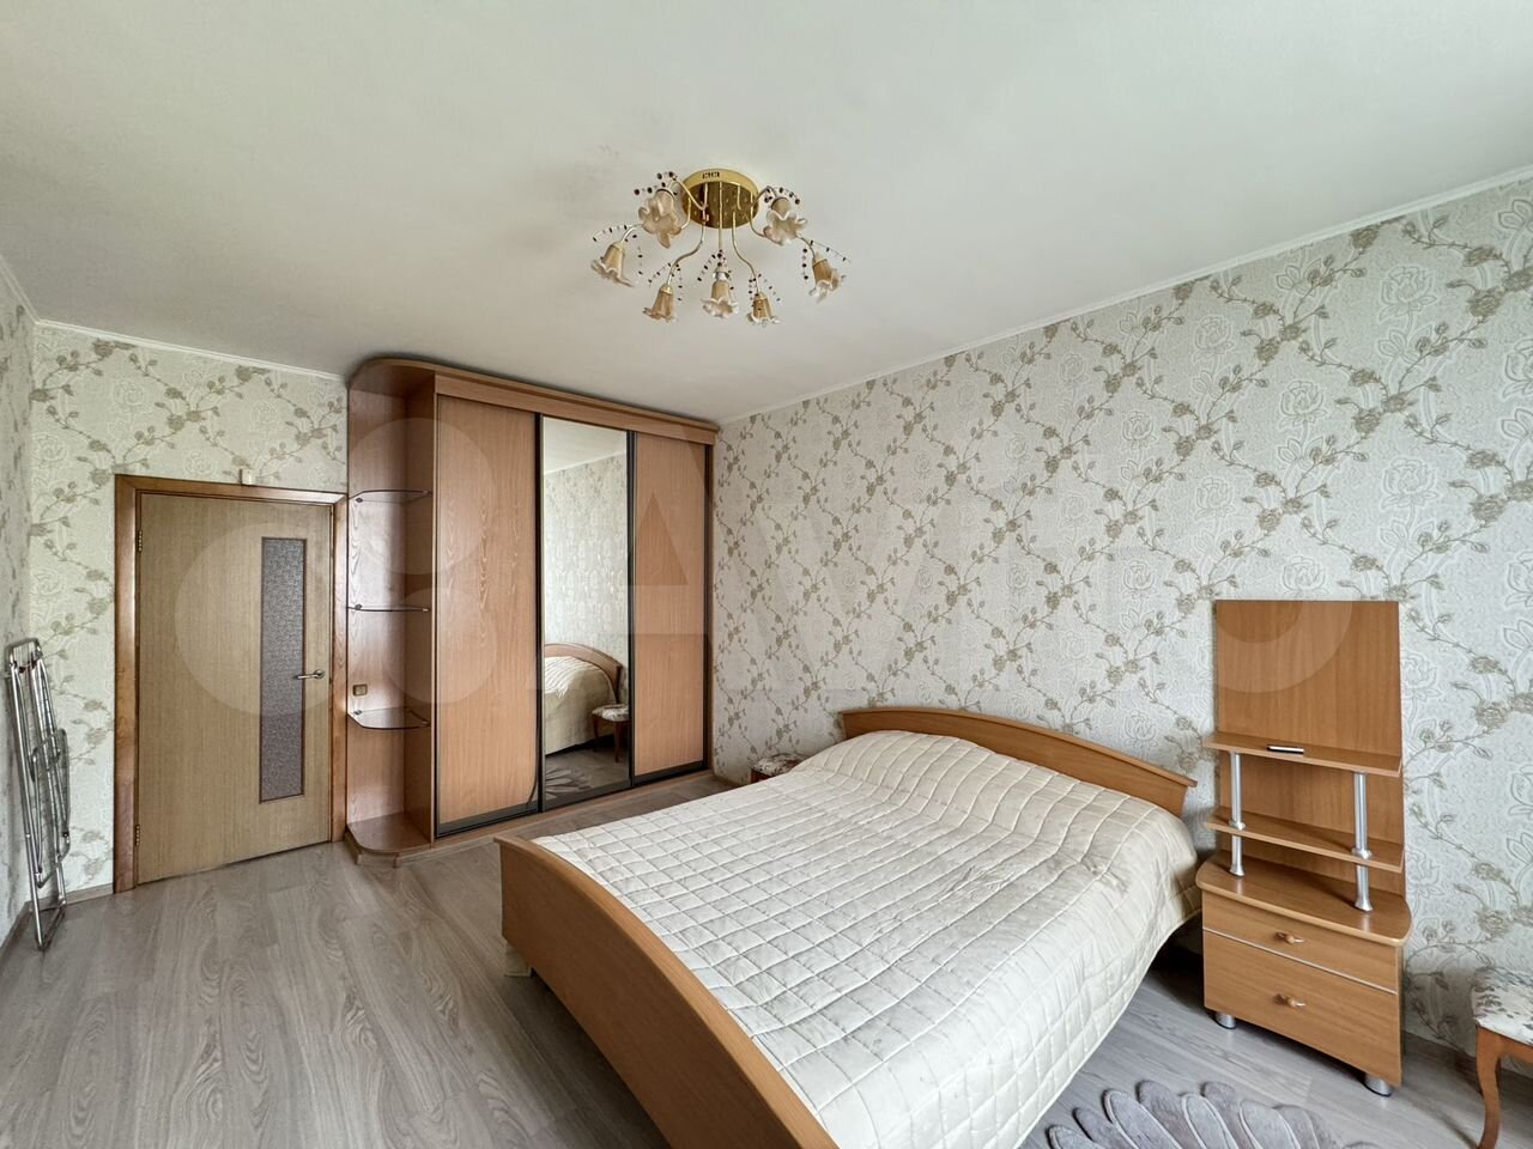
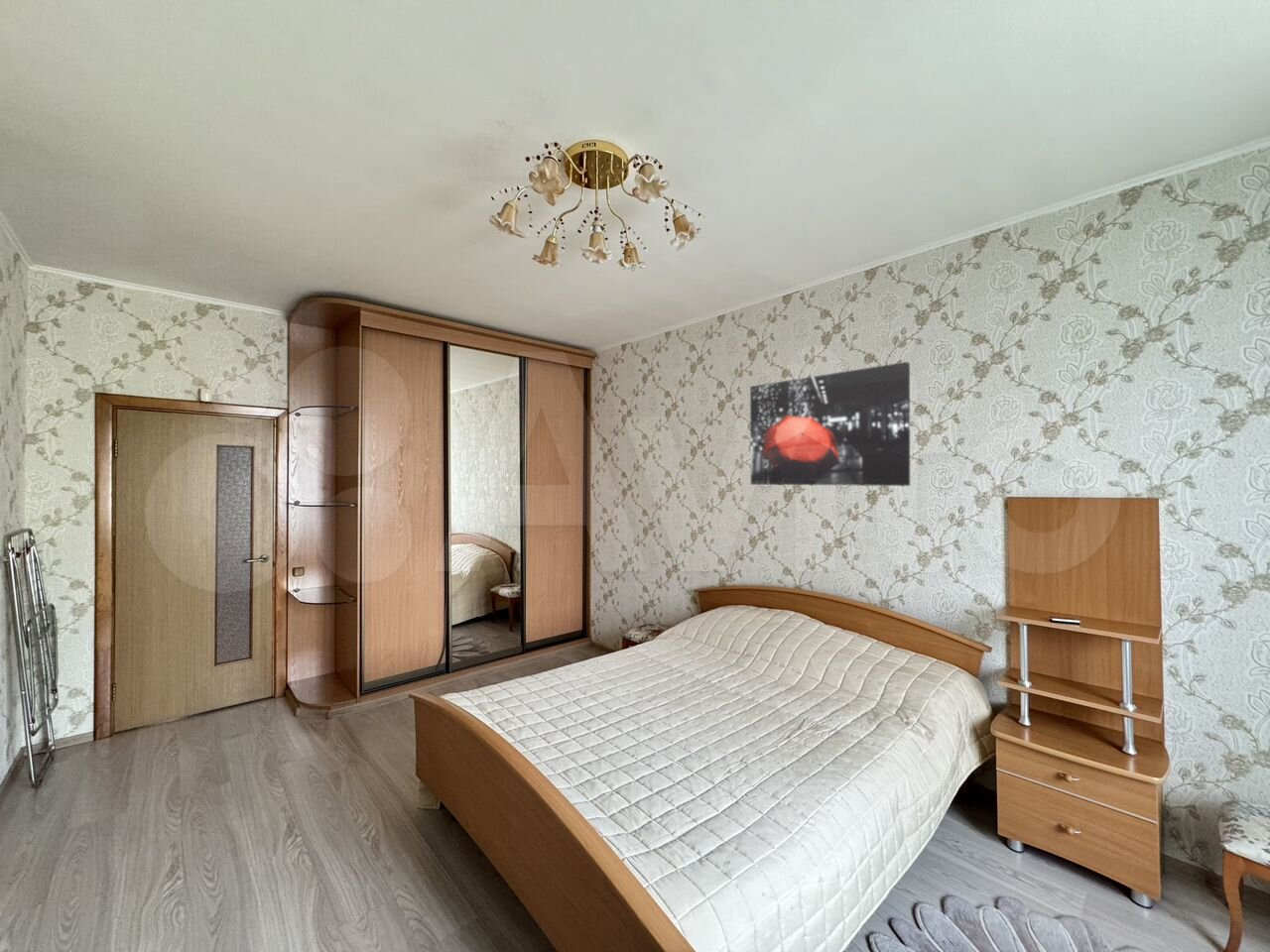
+ wall art (821, 430)
